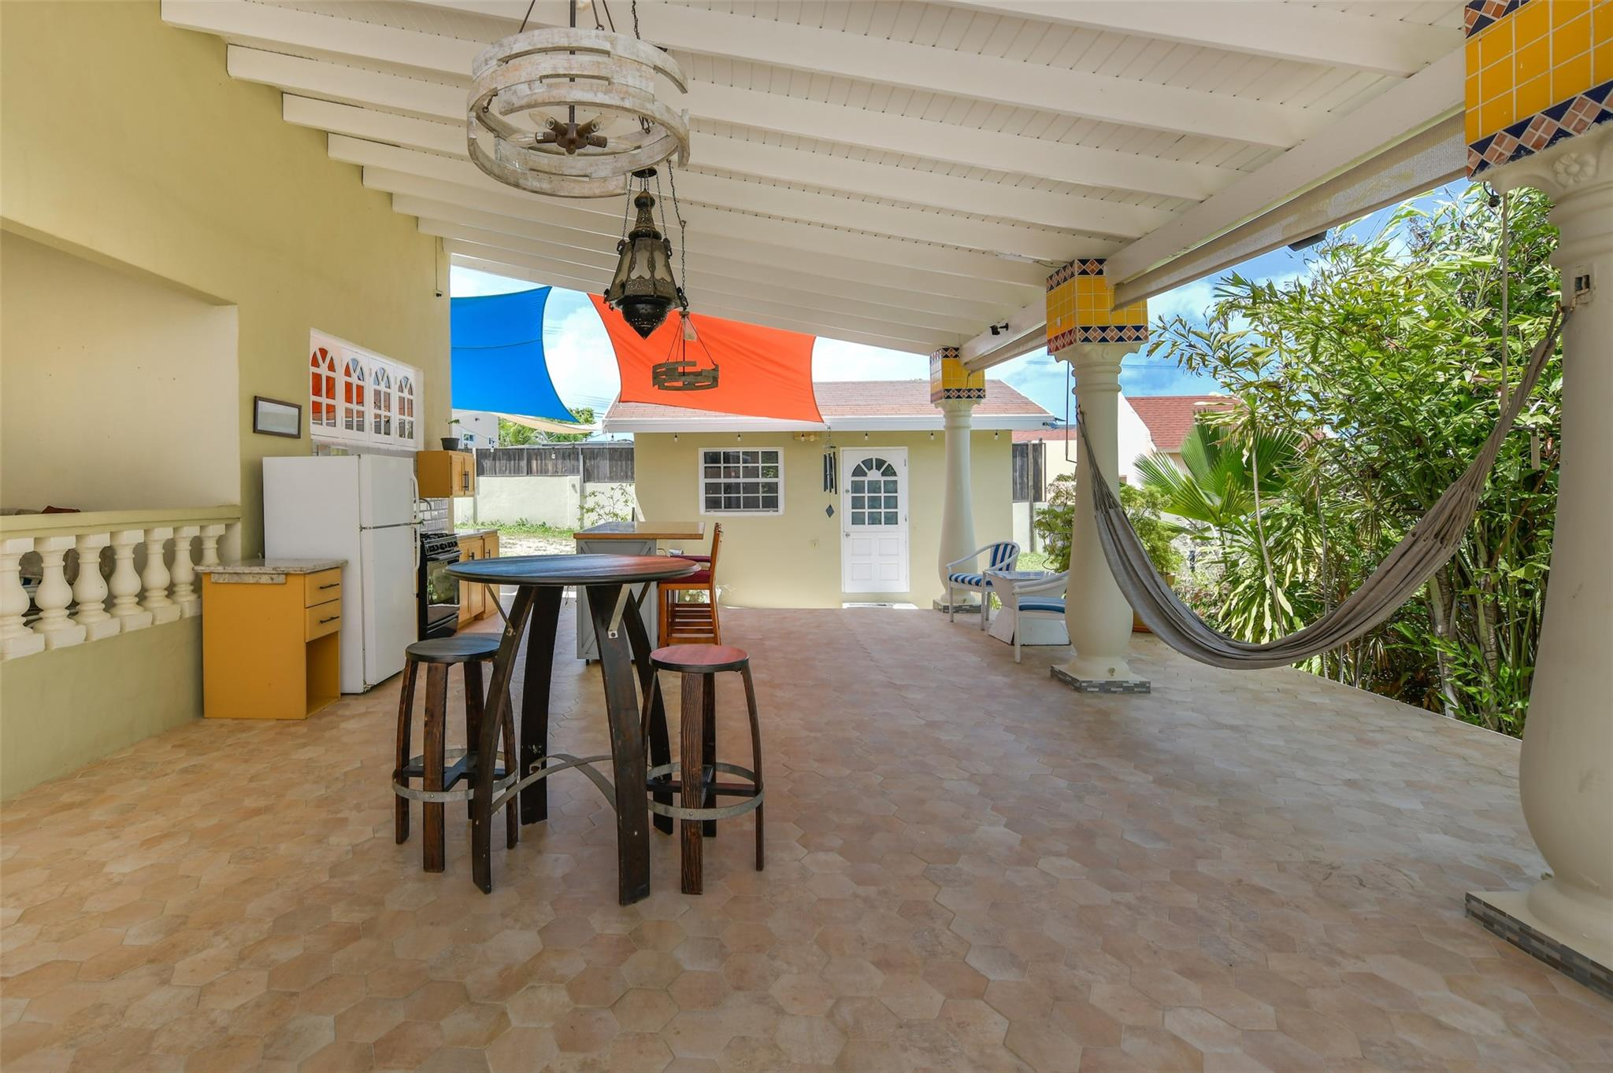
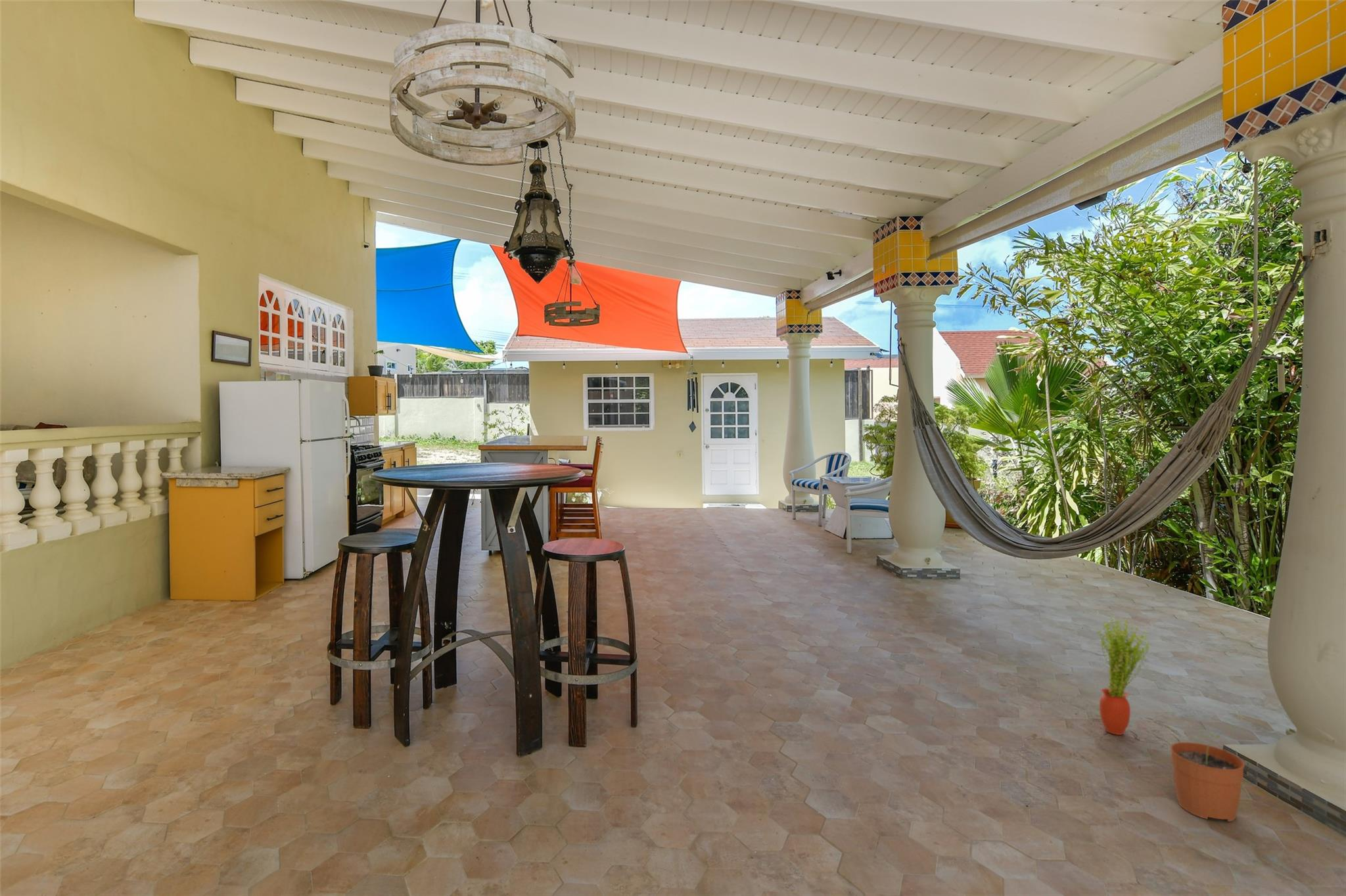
+ plant pot (1206, 769)
+ potted plant (1124, 675)
